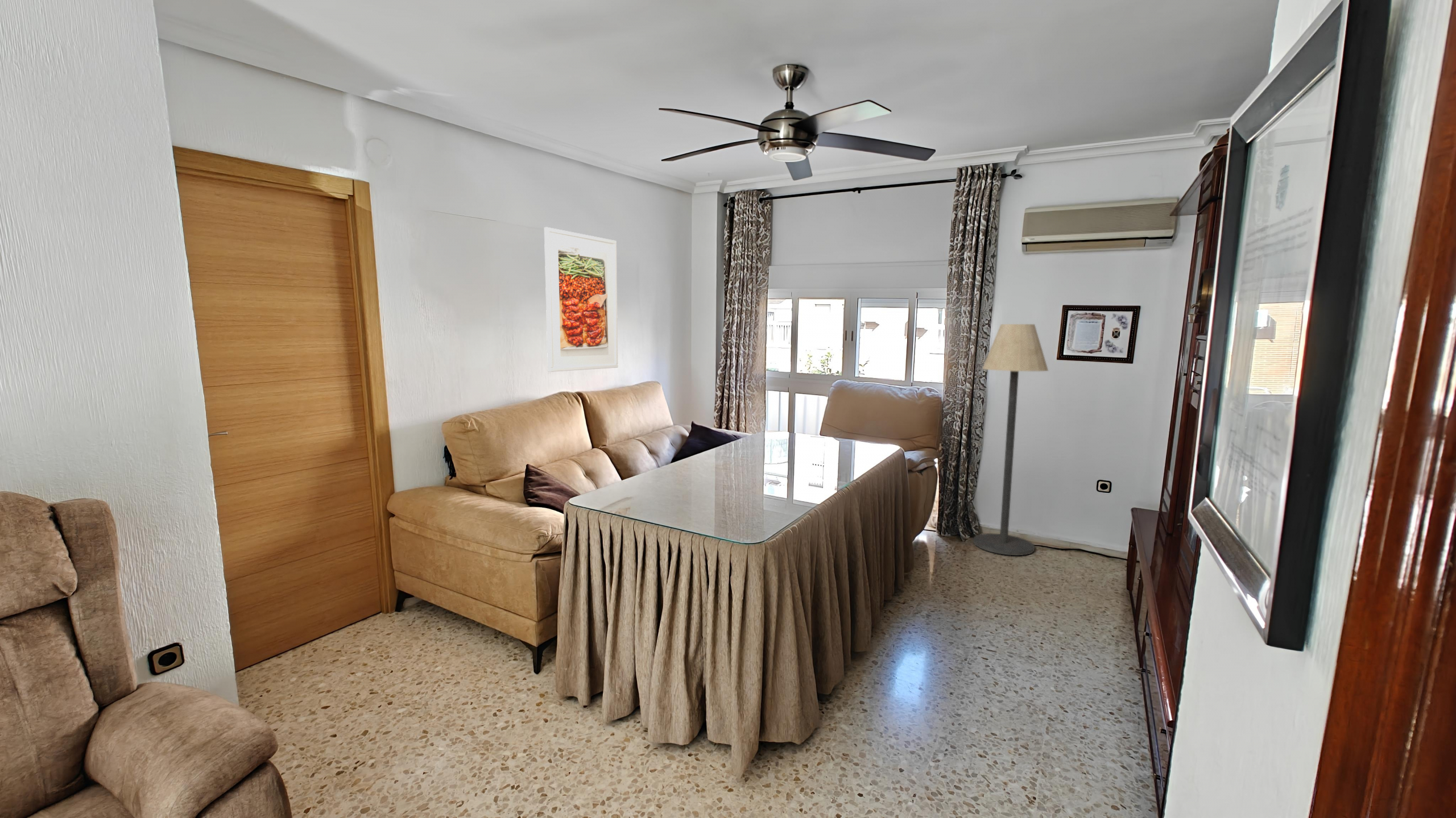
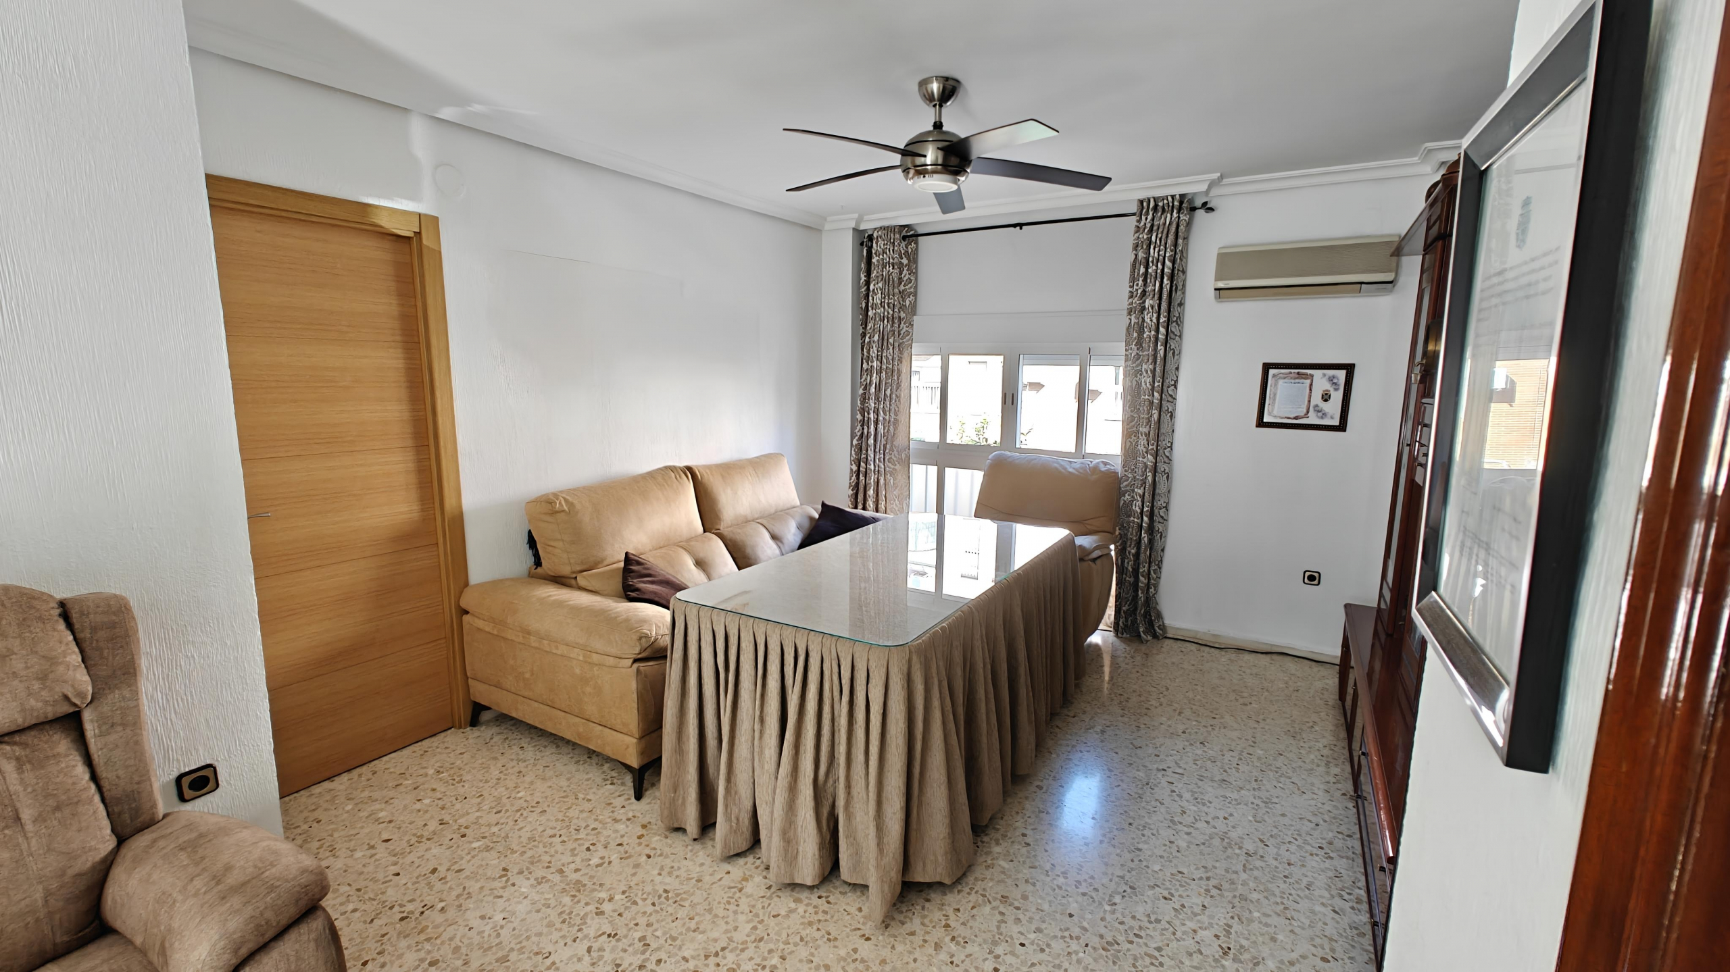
- floor lamp (1010, 437)
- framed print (584, 302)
